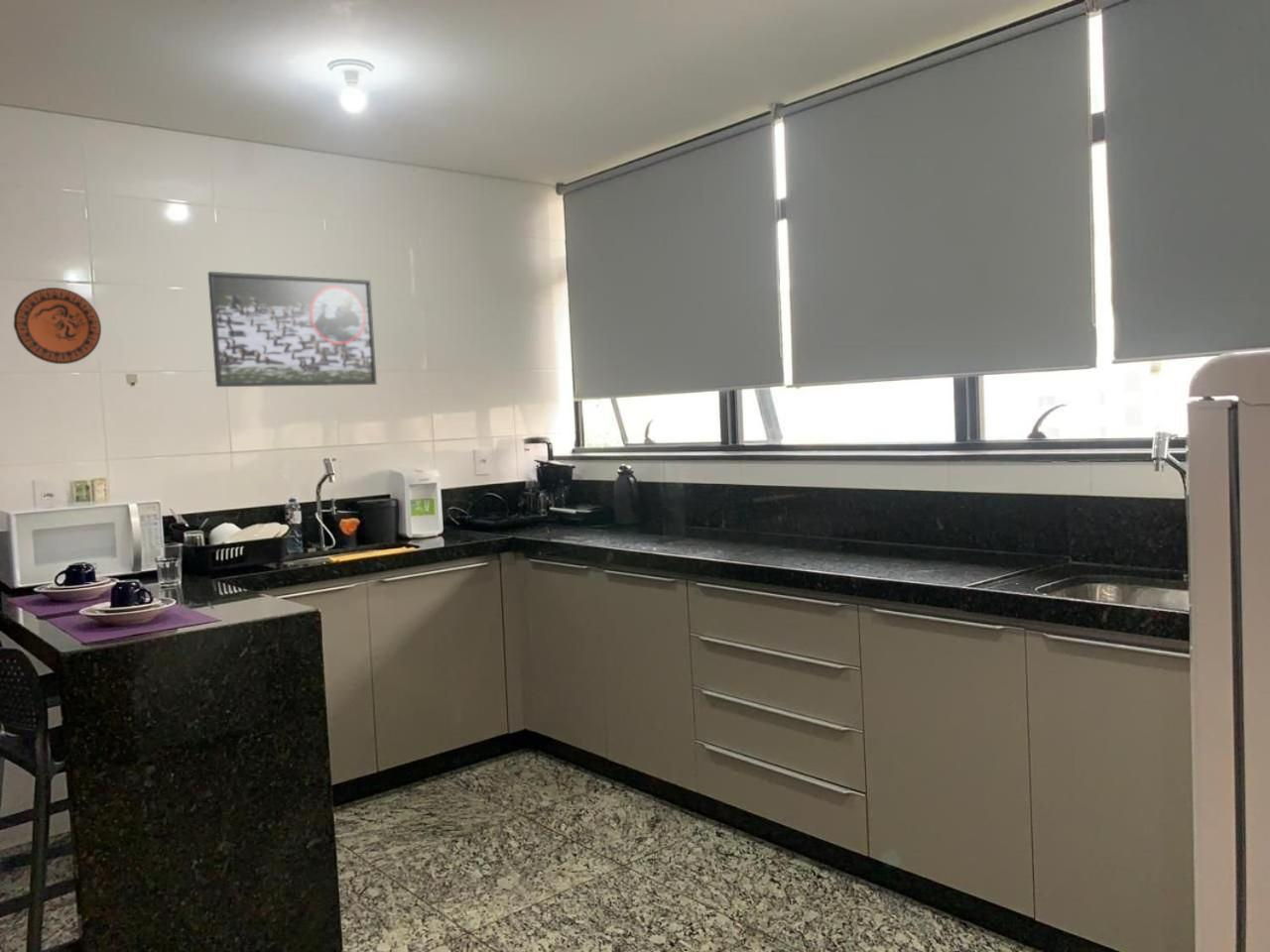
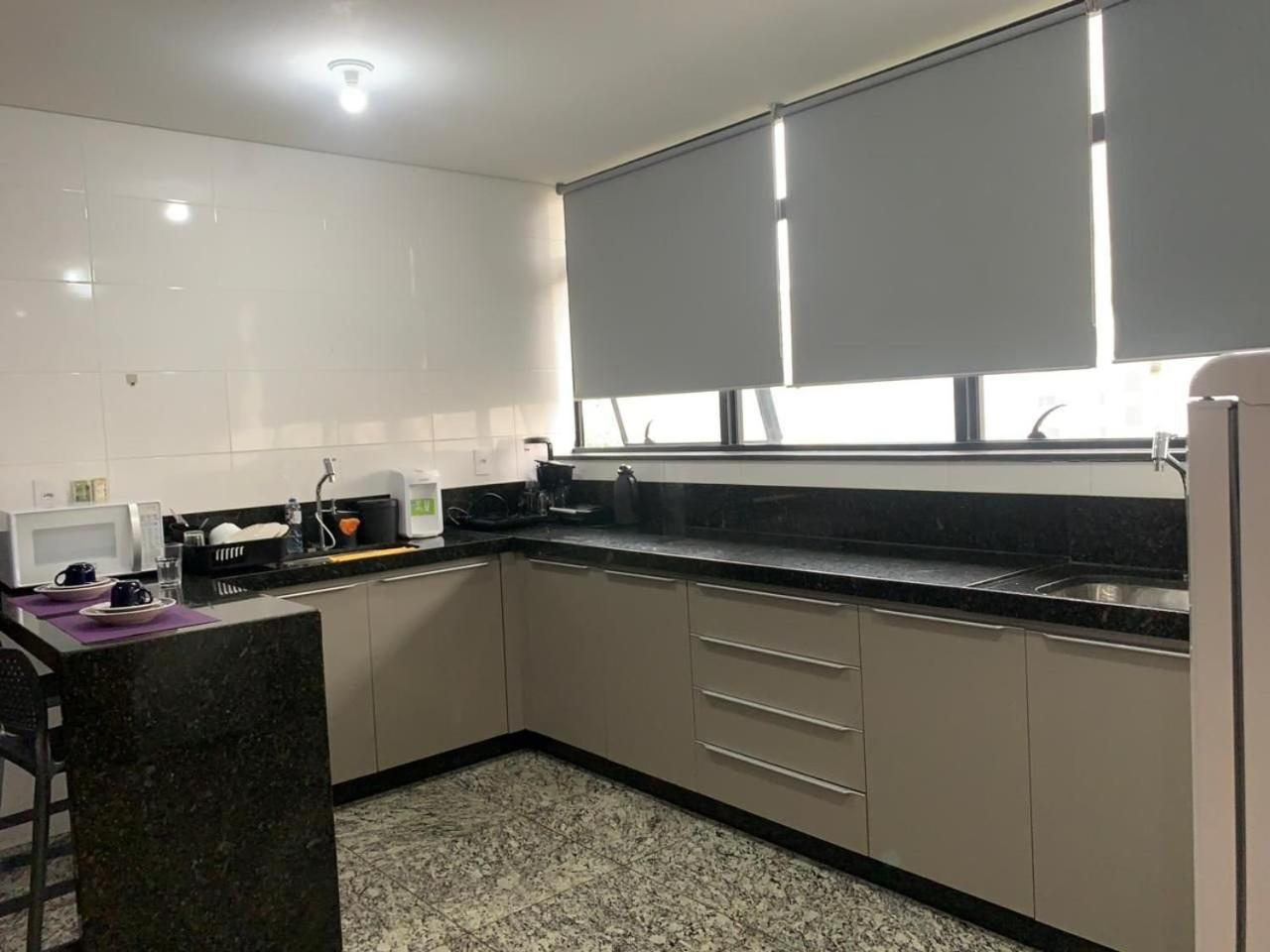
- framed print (297, 331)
- decorative plate (58, 325)
